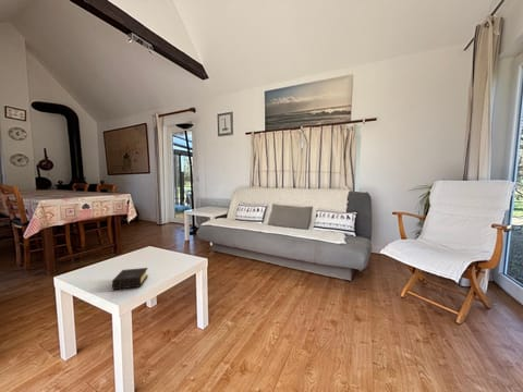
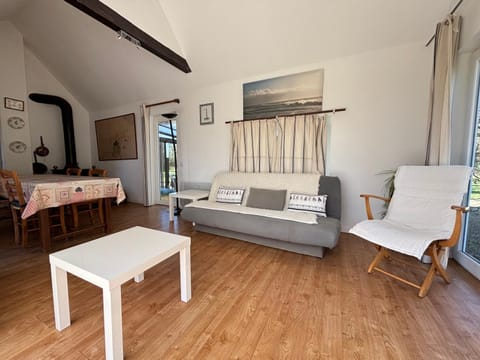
- book (131, 278)
